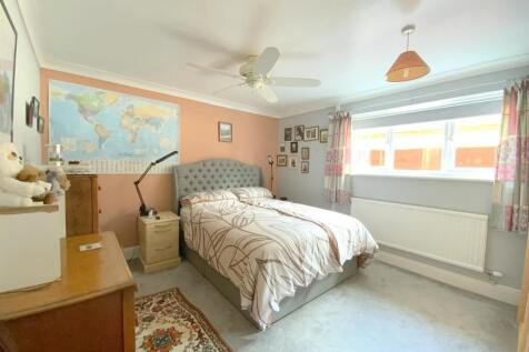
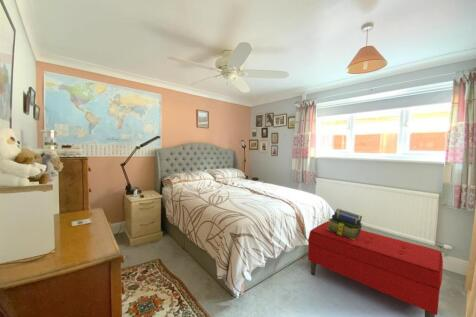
+ bench (367, 263)
+ stack of books (345, 223)
